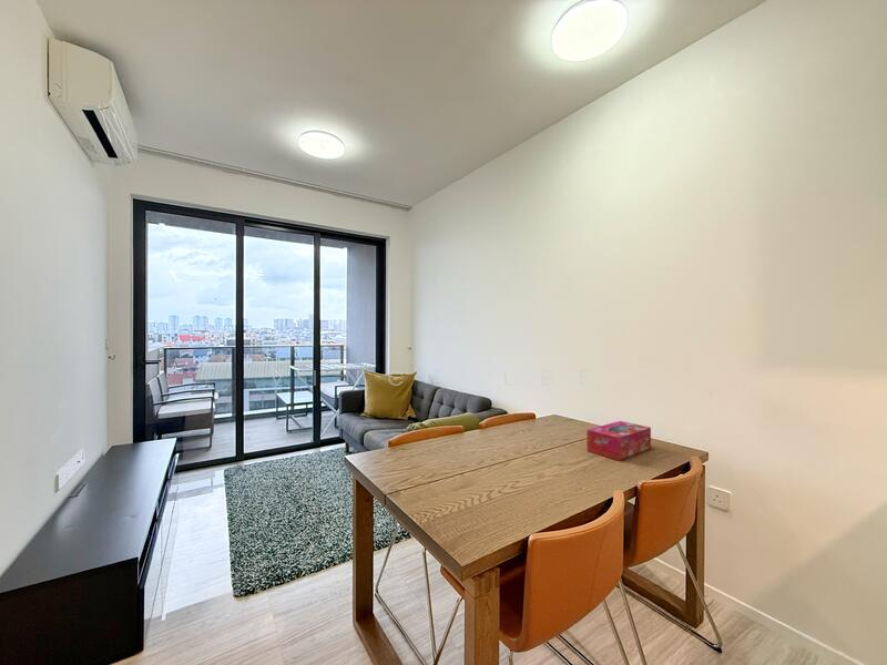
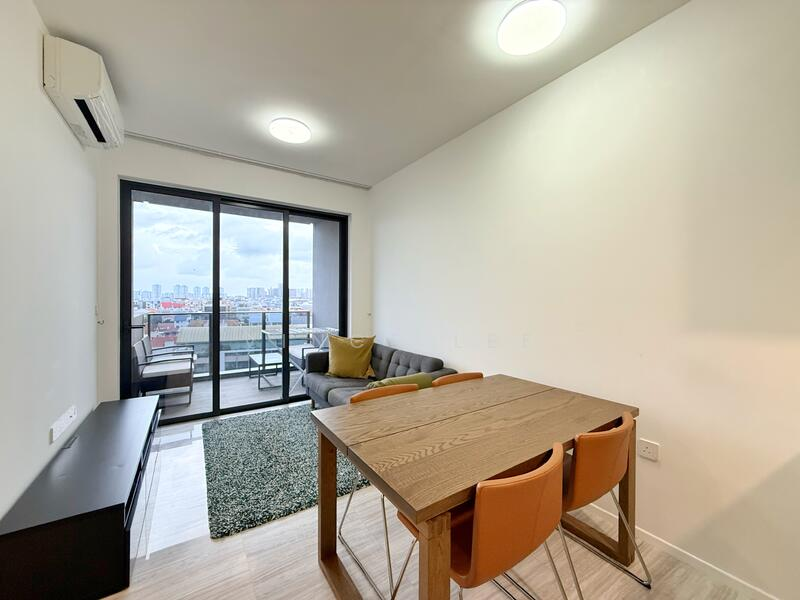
- tissue box (619, 439)
